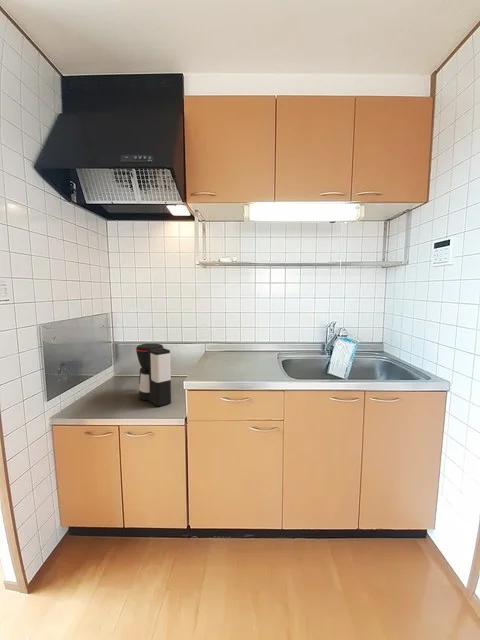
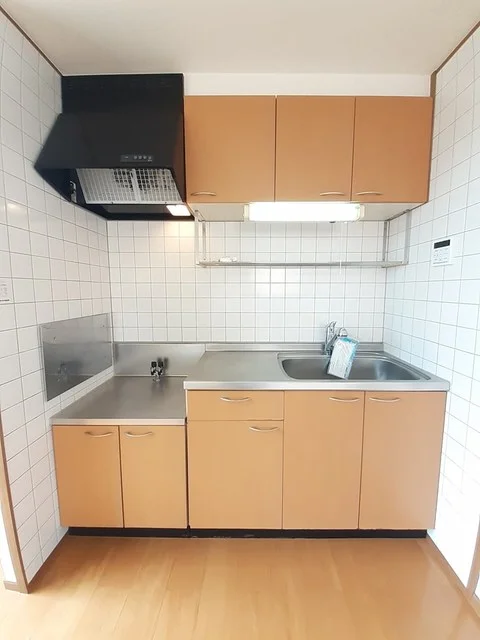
- coffee maker (151, 371)
